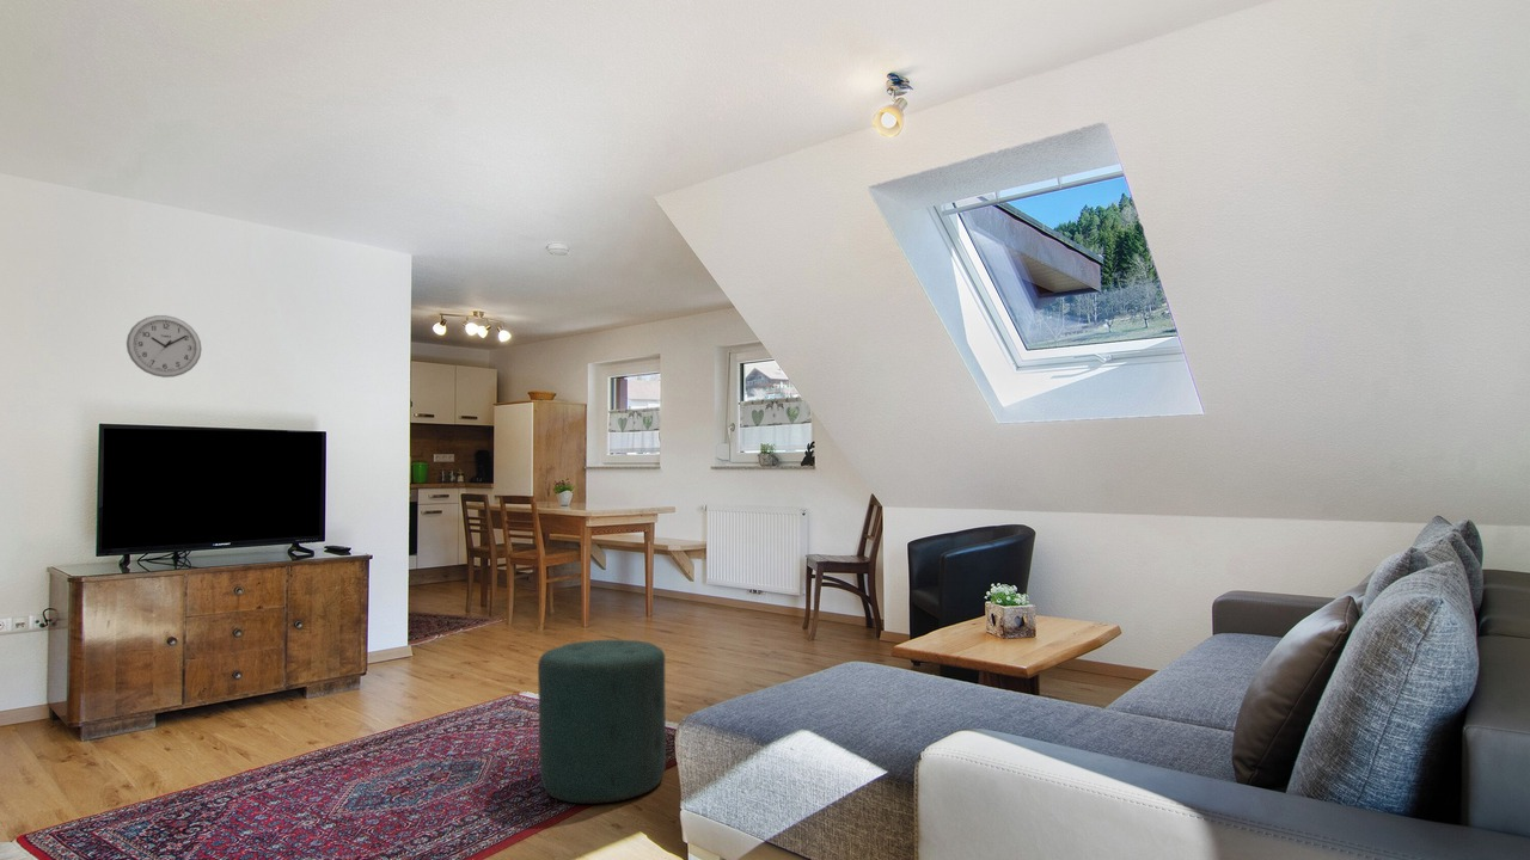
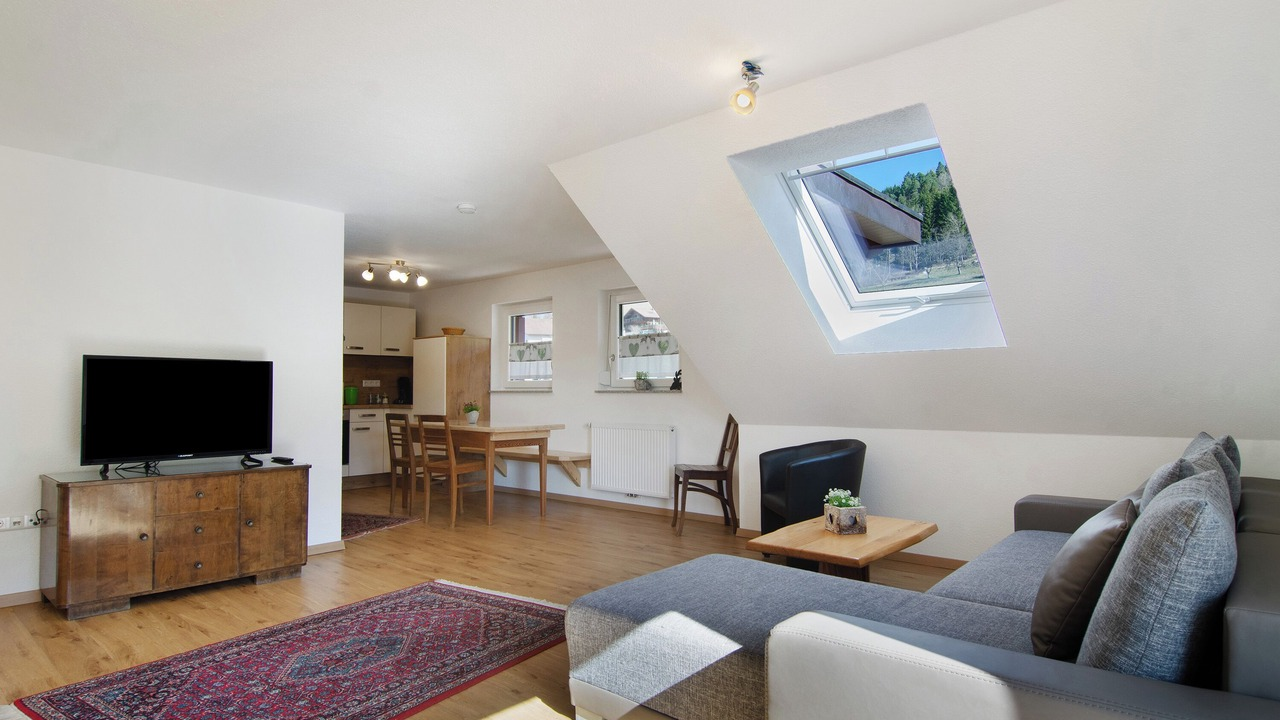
- wall clock (165, 345)
- ottoman (602, 714)
